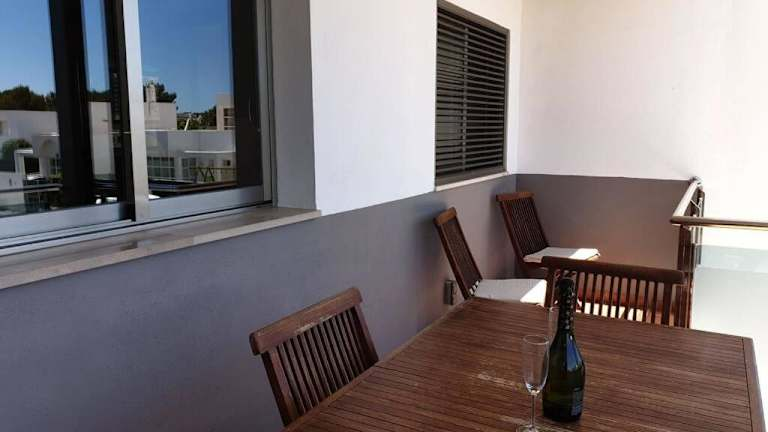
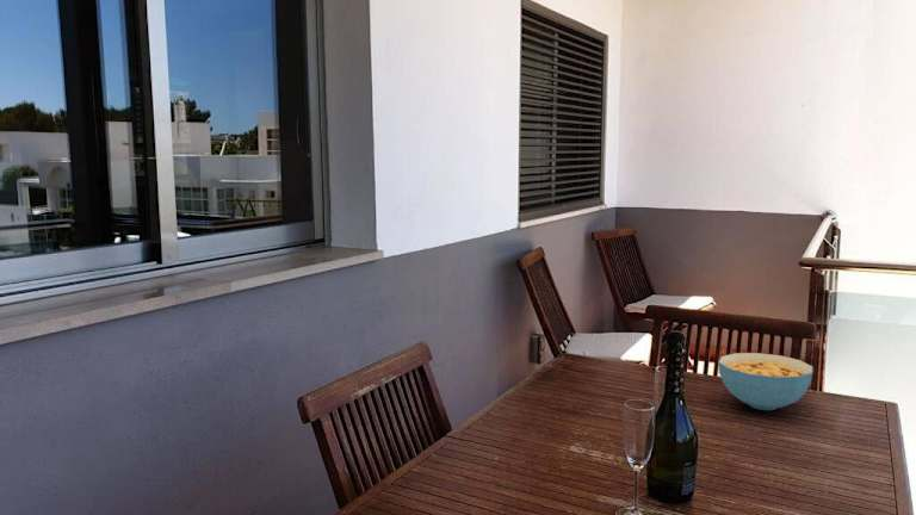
+ cereal bowl (763, 385)
